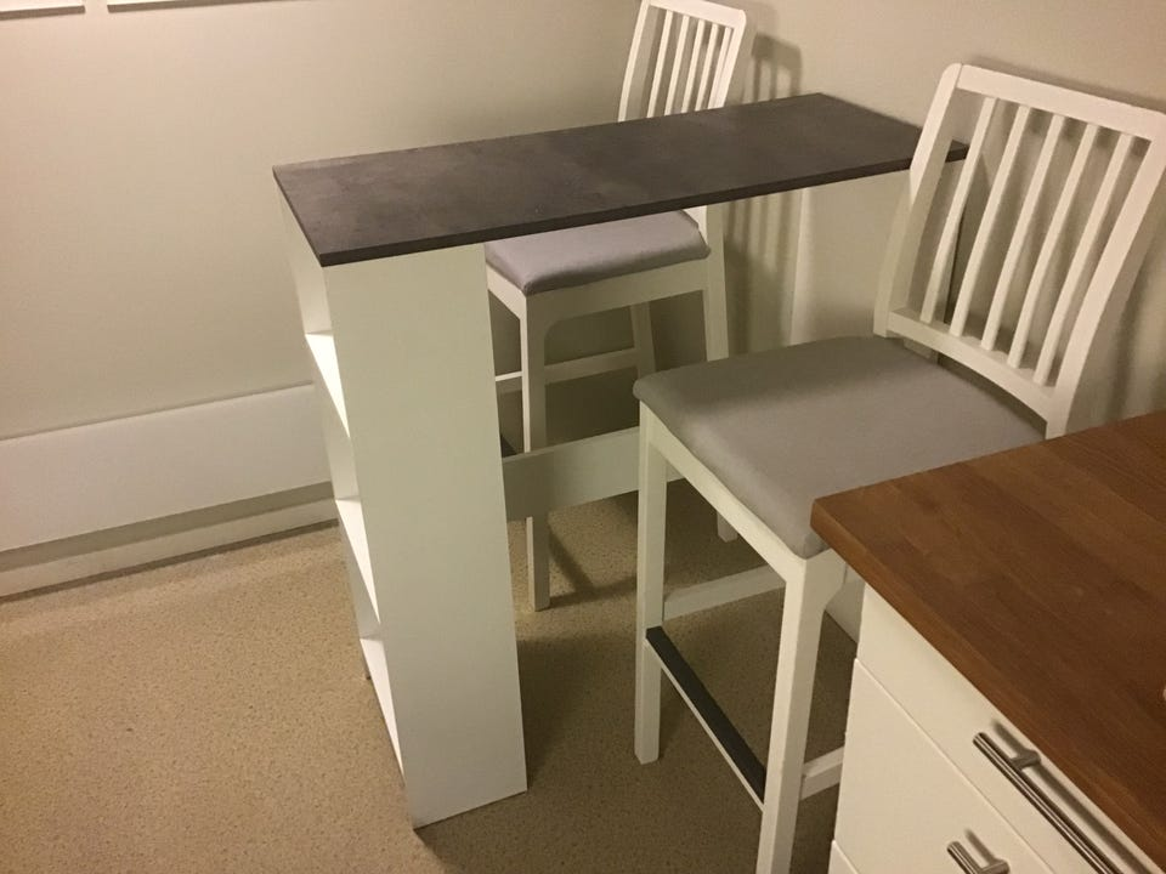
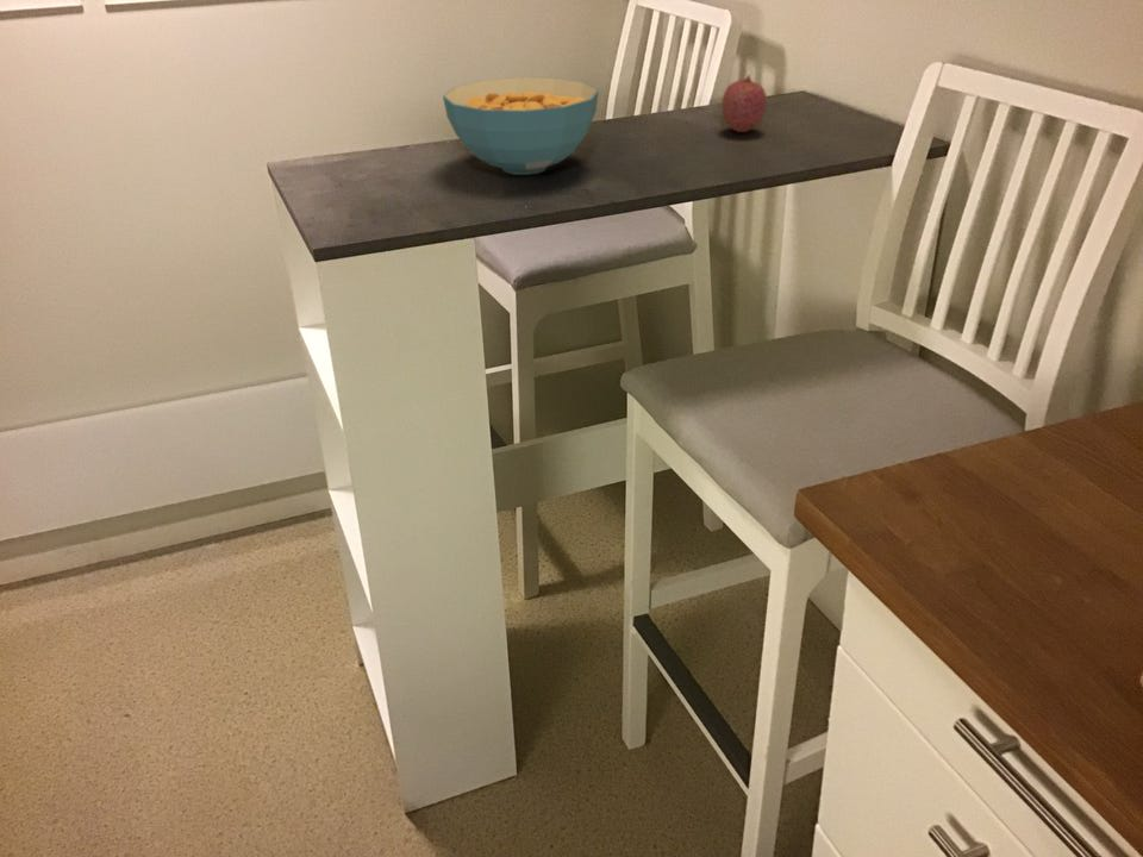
+ cereal bowl (523, 131)
+ fruit (744, 104)
